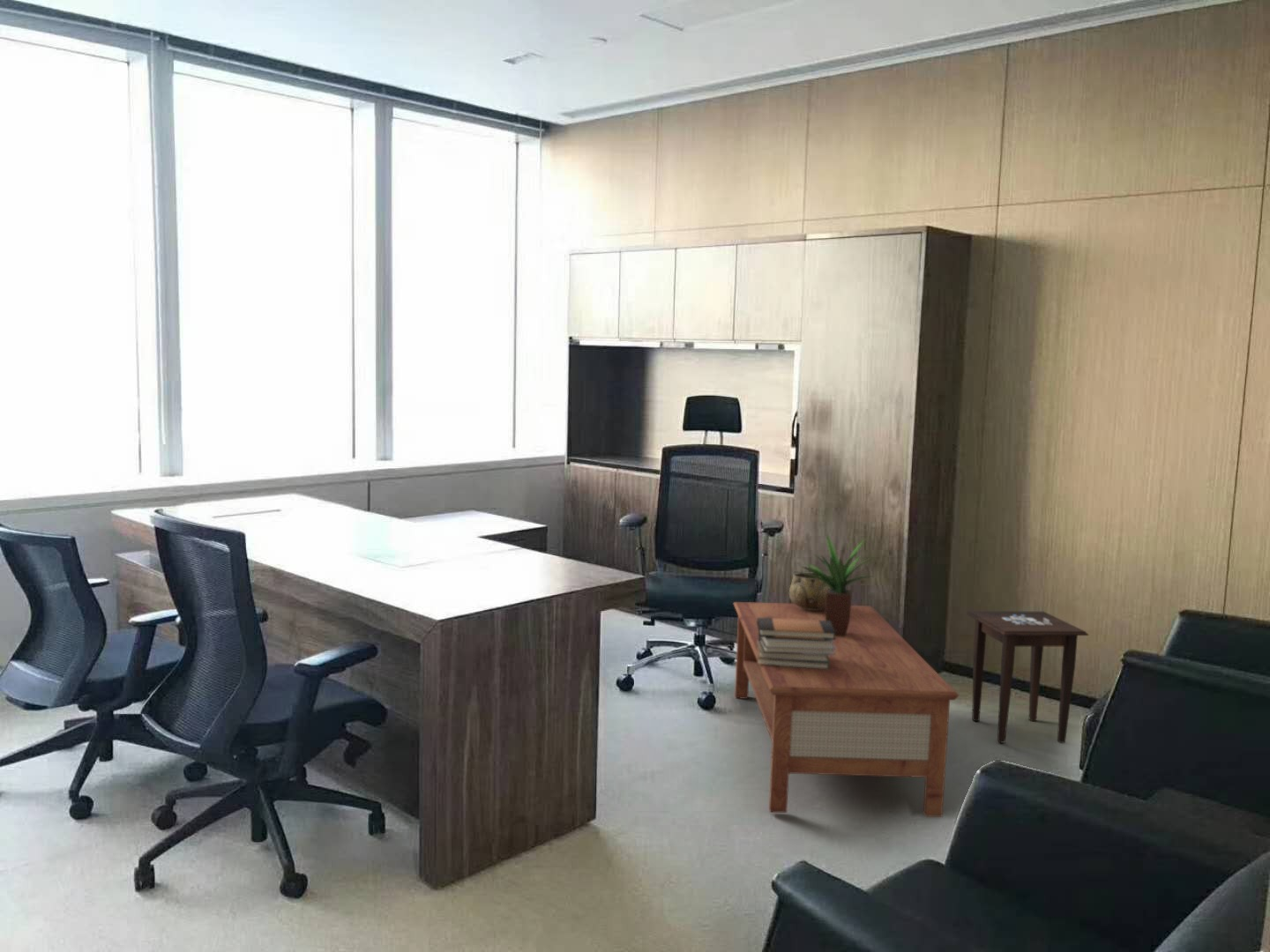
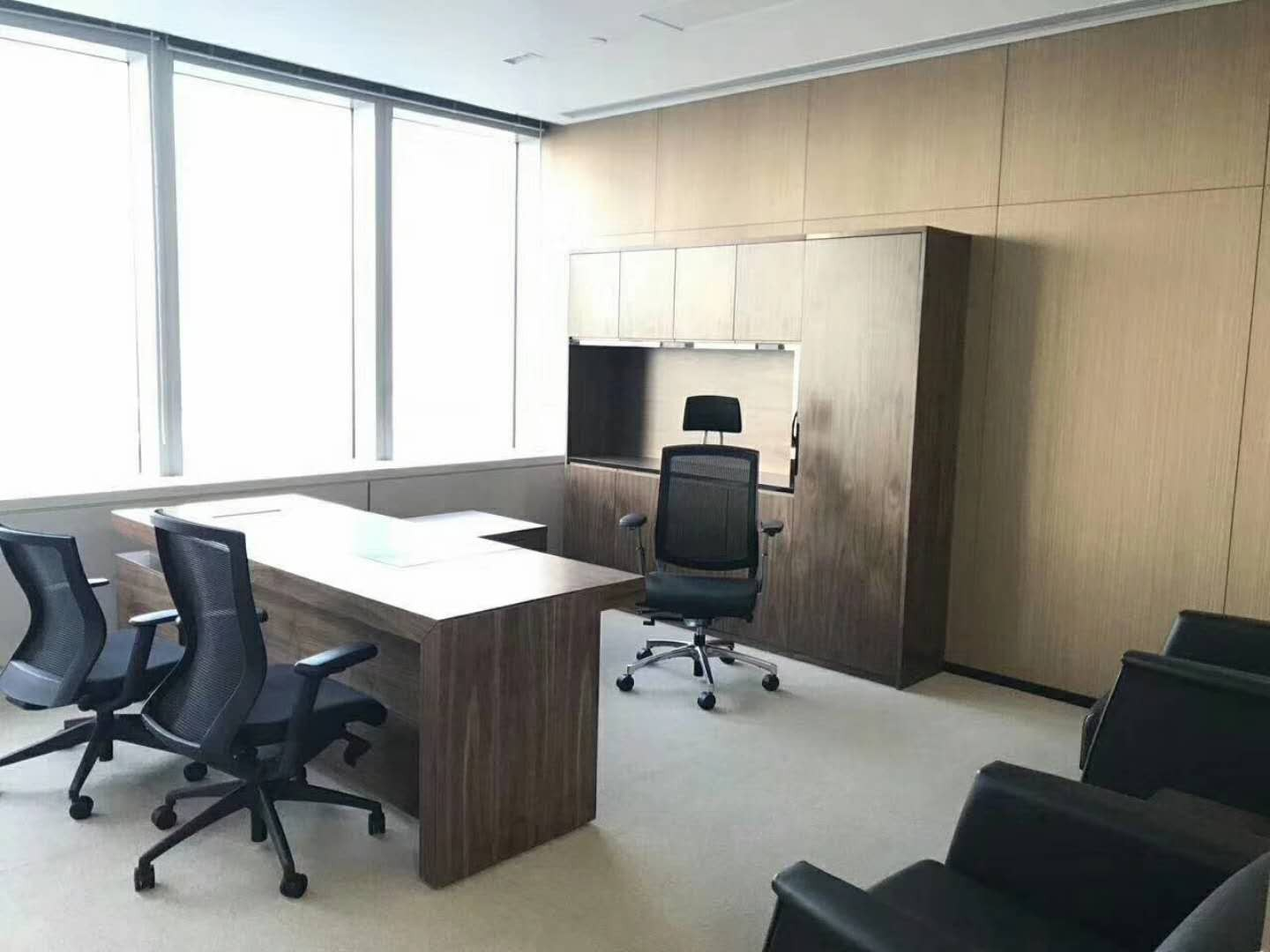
- side table (1012, 673)
- coffee table (826, 695)
- potted plant (833, 584)
- book stack (795, 642)
- decorative bowl (813, 591)
